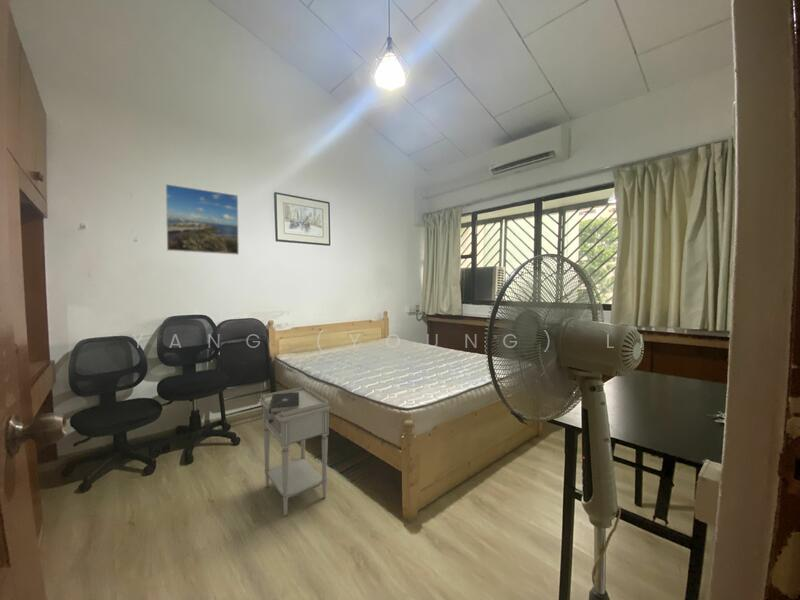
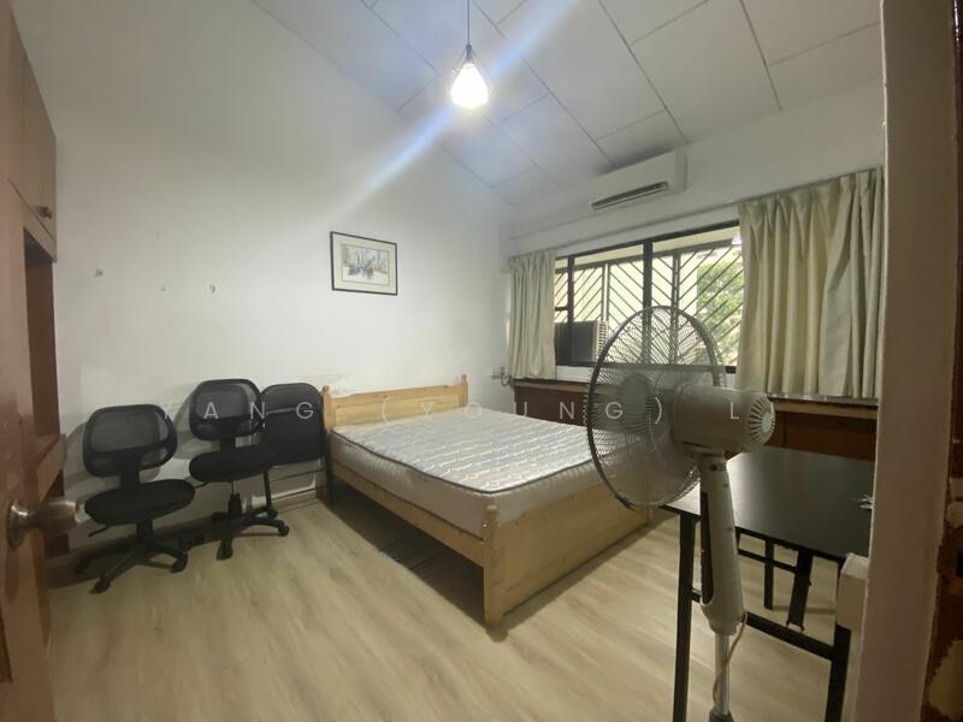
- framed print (204, 221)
- book (284, 401)
- nightstand (292, 443)
